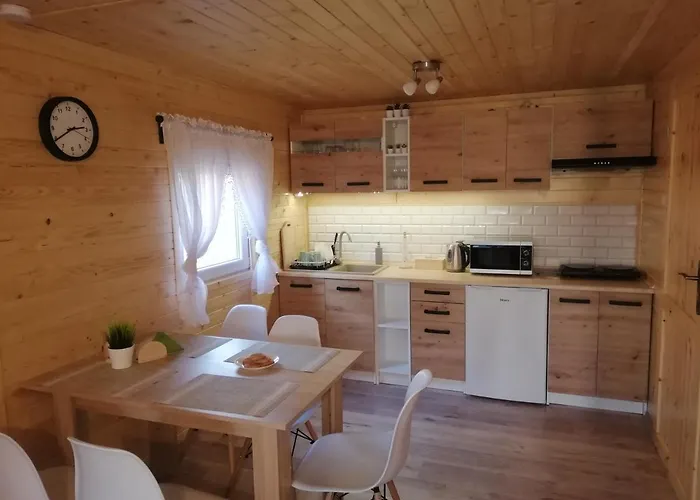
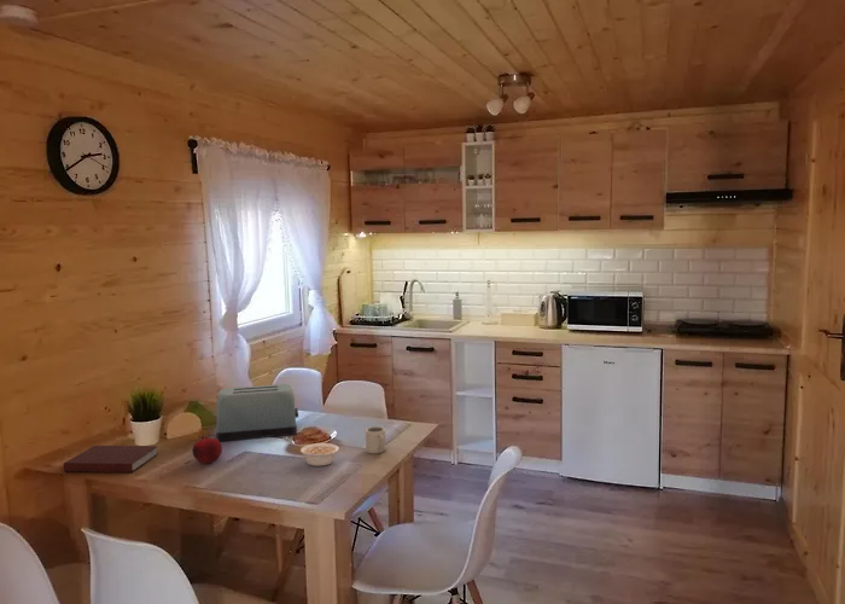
+ notebook (112, 458)
+ fruit (206, 448)
+ cup (377, 440)
+ toaster (257, 411)
+ legume (321, 453)
